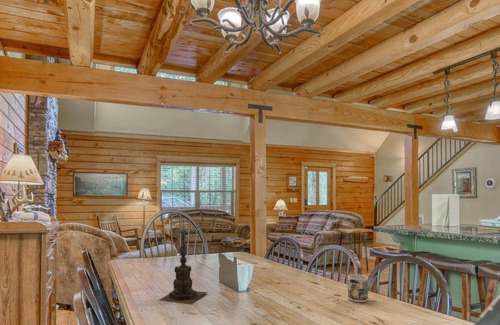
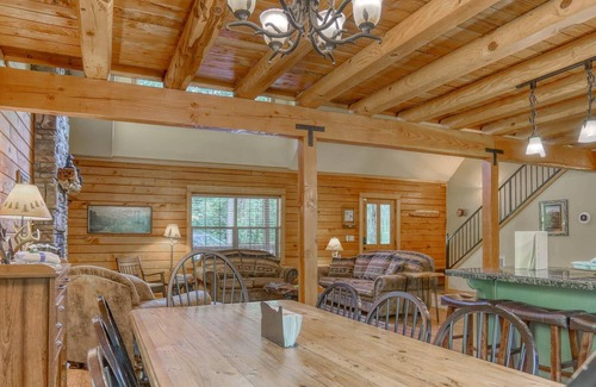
- candle holder (183, 257)
- mug (359, 287)
